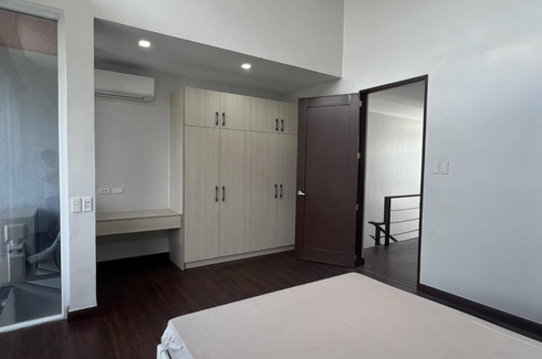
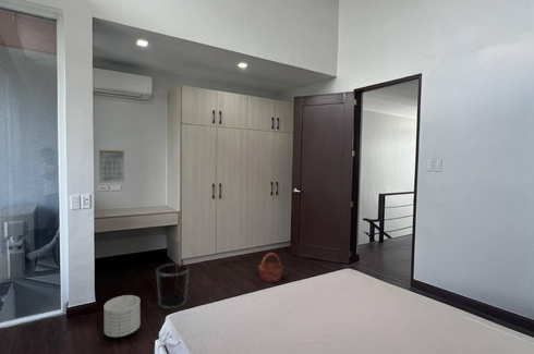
+ waste bin (173, 285)
+ basket (270, 265)
+ calendar (111, 162)
+ planter (122, 317)
